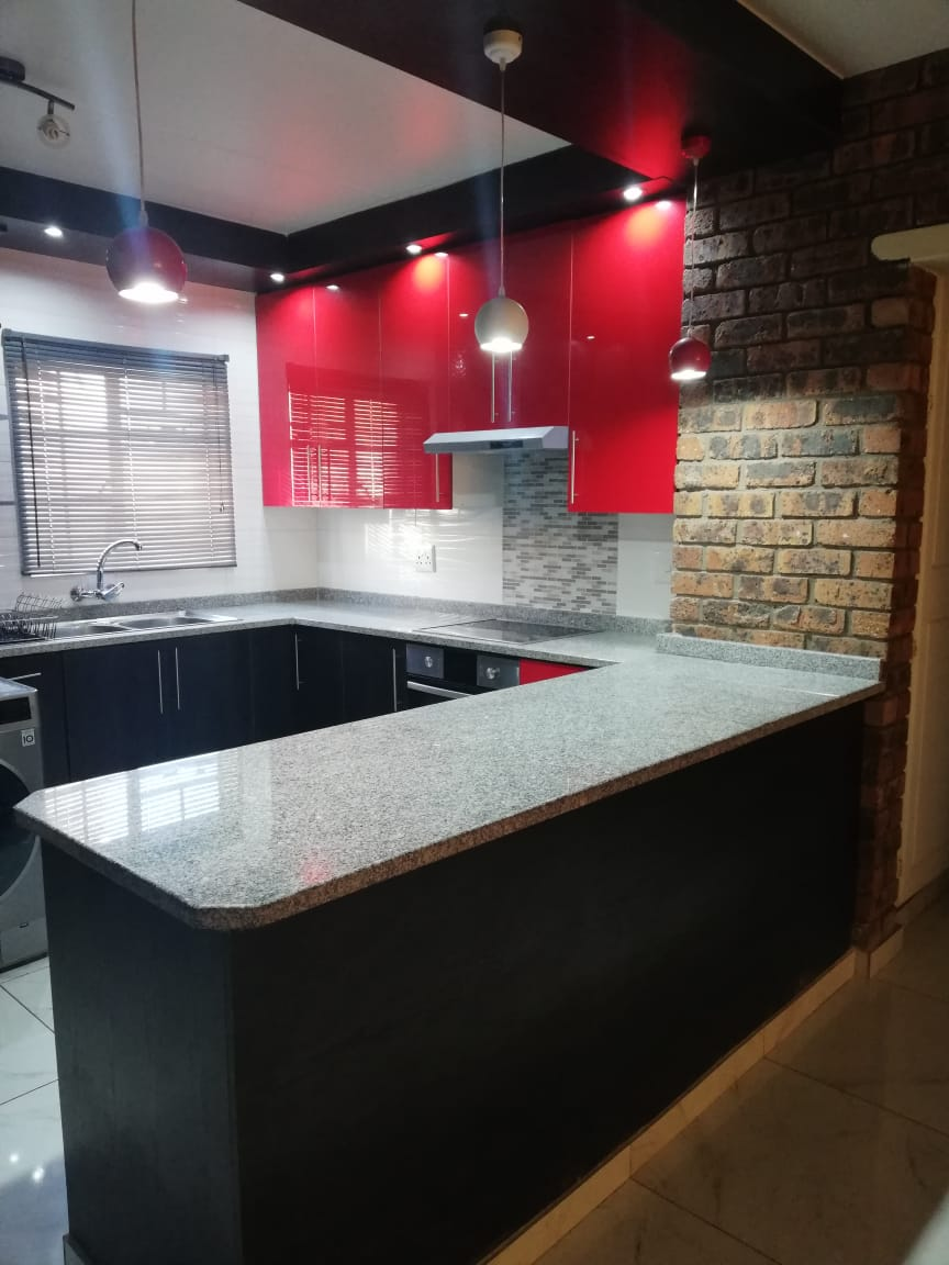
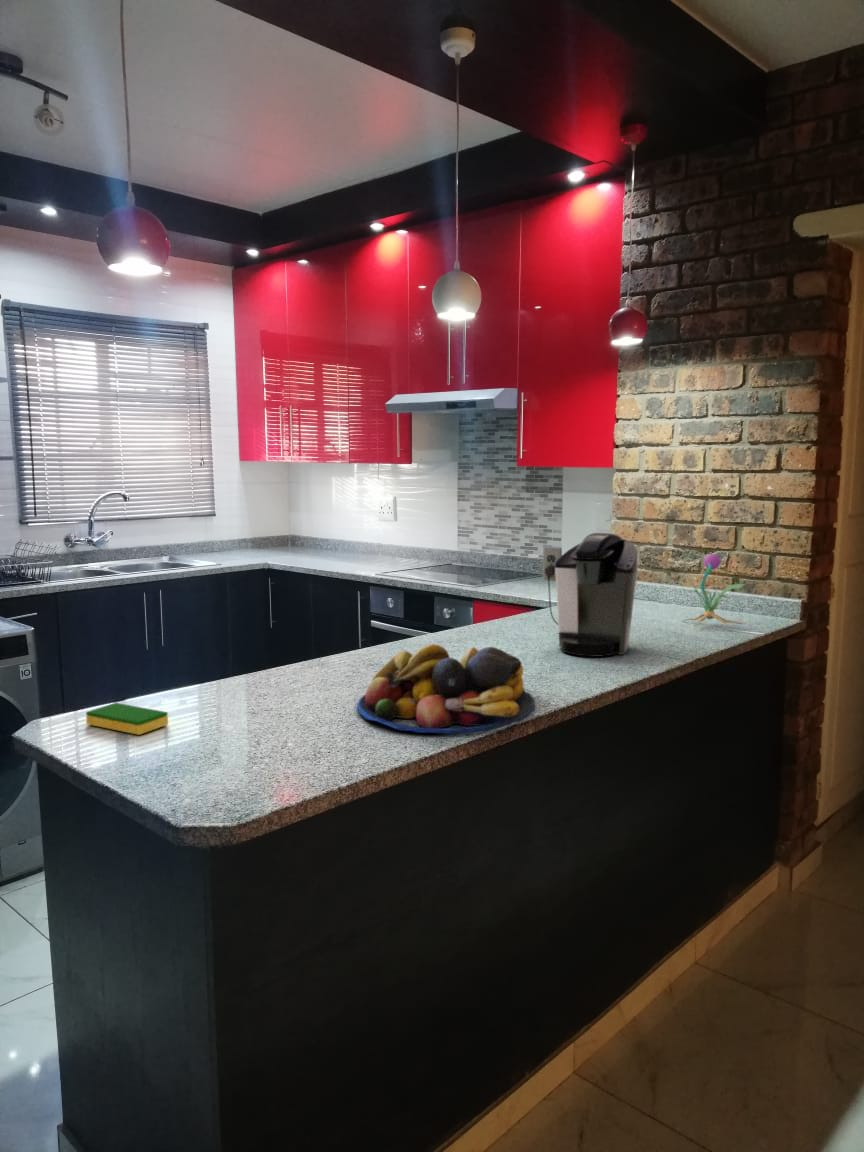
+ dish sponge (127, 718)
+ fruit bowl (444, 674)
+ plant (715, 591)
+ coffee maker (577, 589)
